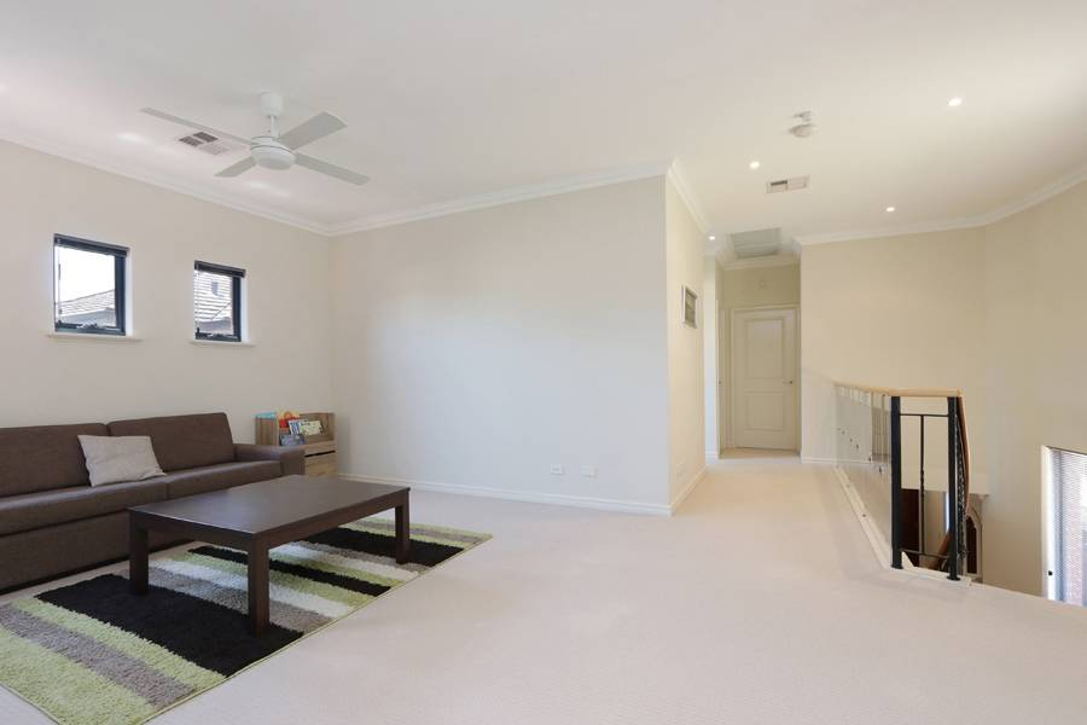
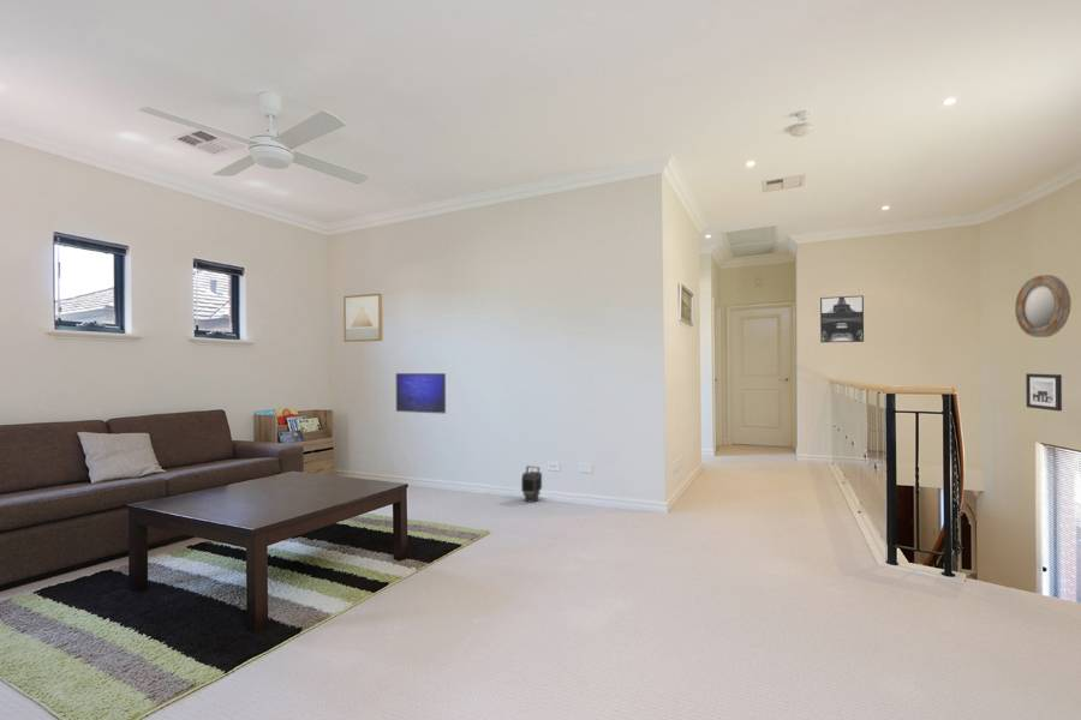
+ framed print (419, 392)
+ wall art (1043, 391)
+ wall art (363, 318)
+ lantern (532, 482)
+ home mirror (1040, 306)
+ wall art (841, 319)
